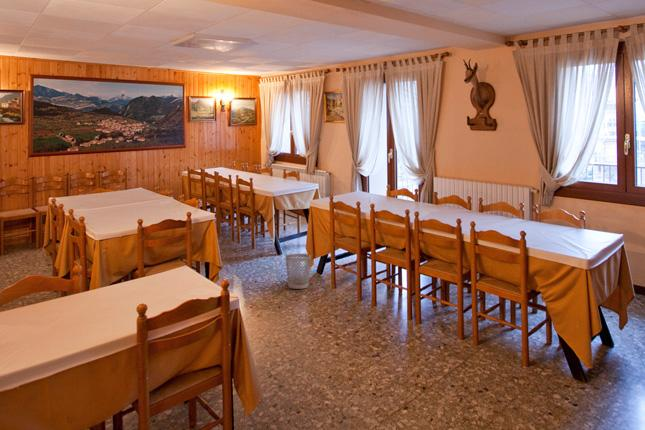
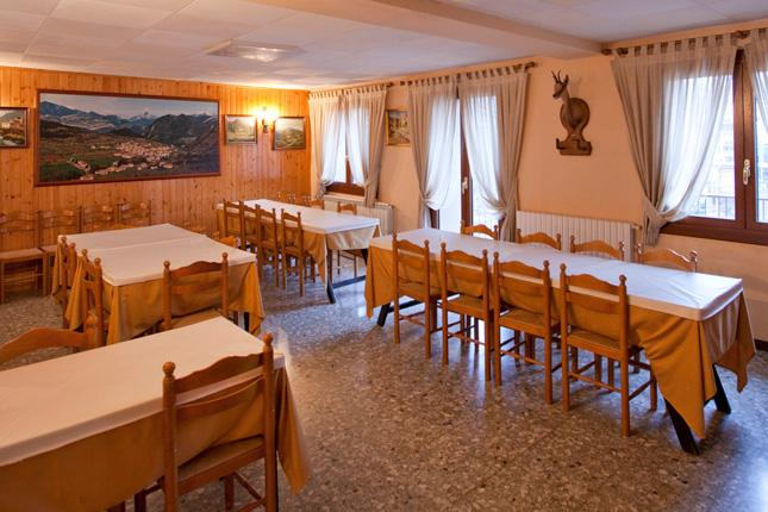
- wastebasket (298, 271)
